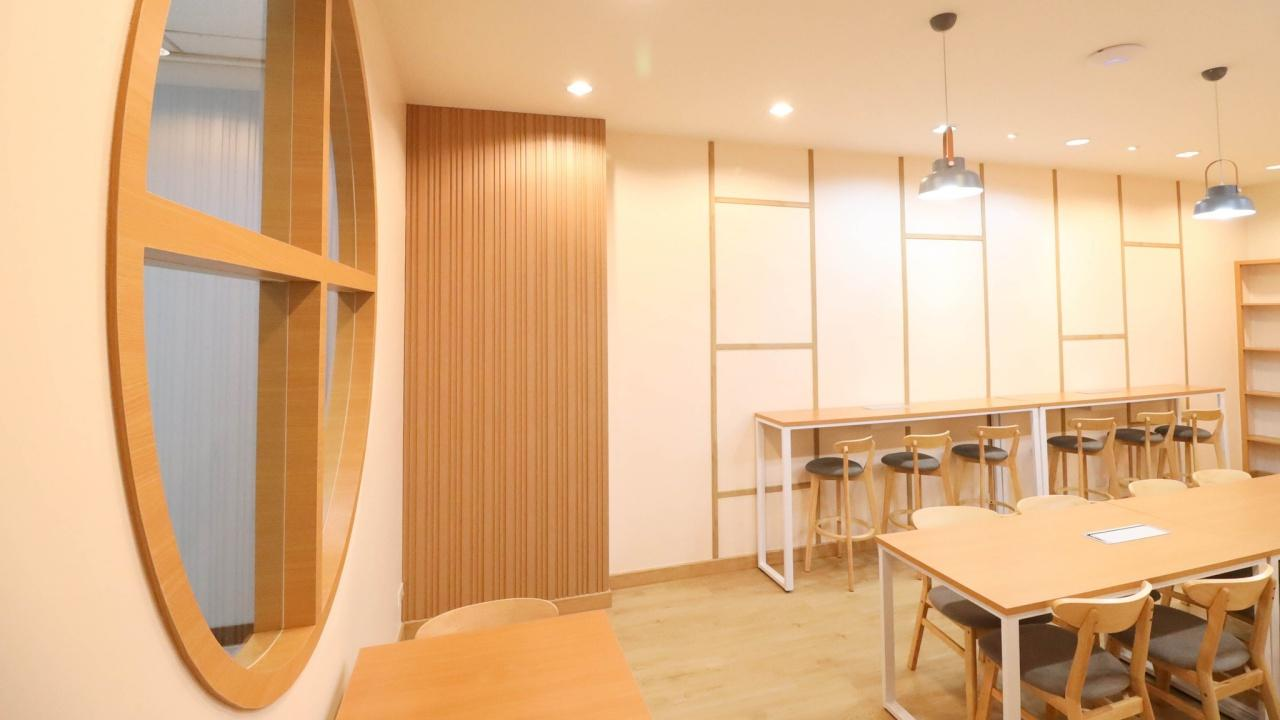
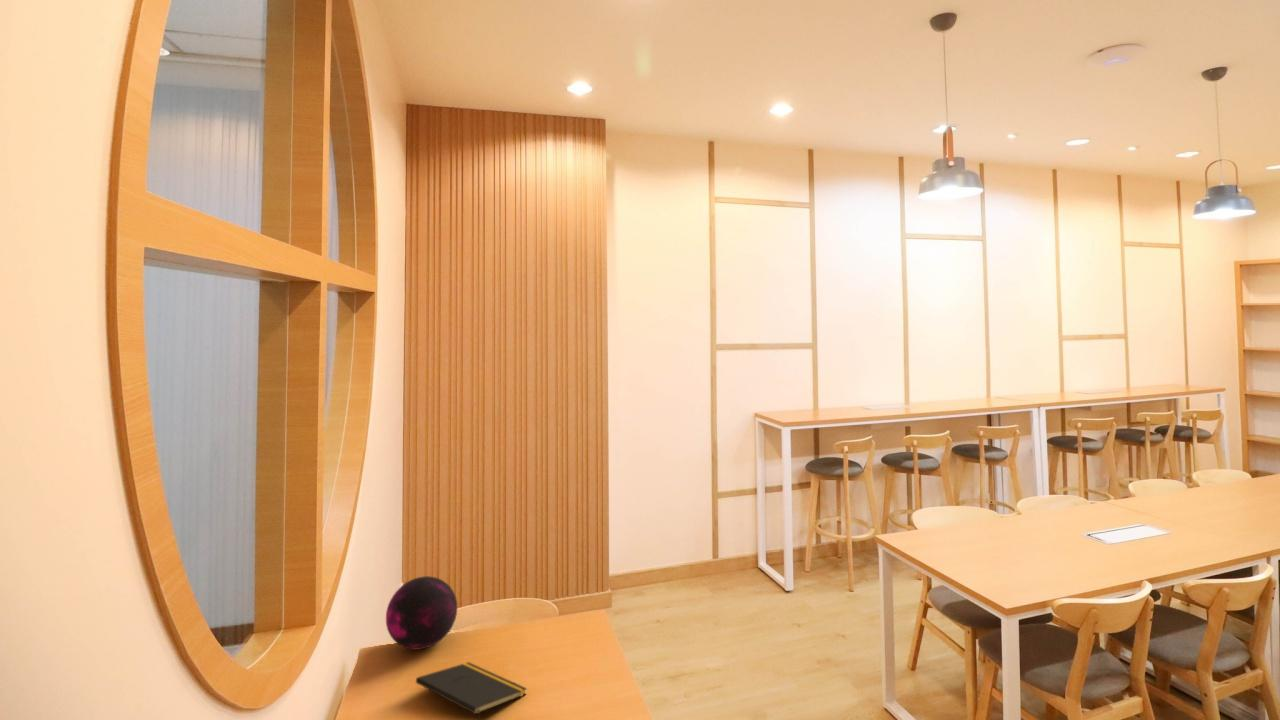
+ decorative orb (422, 612)
+ notepad (471, 685)
